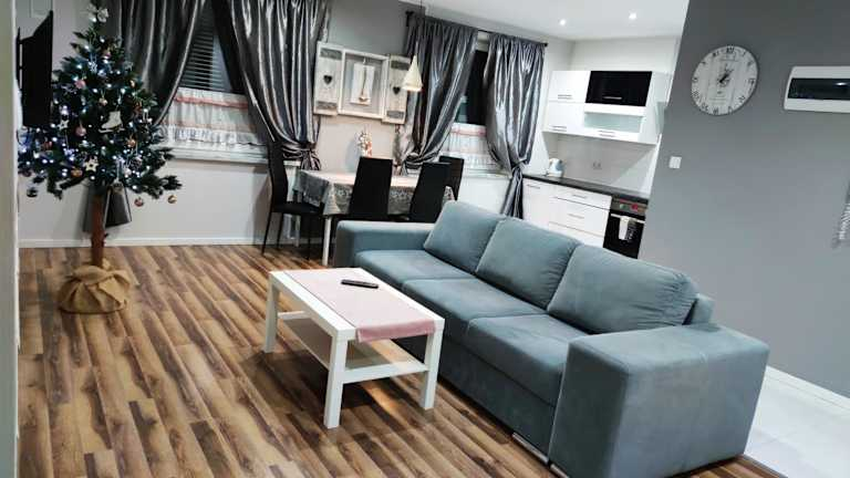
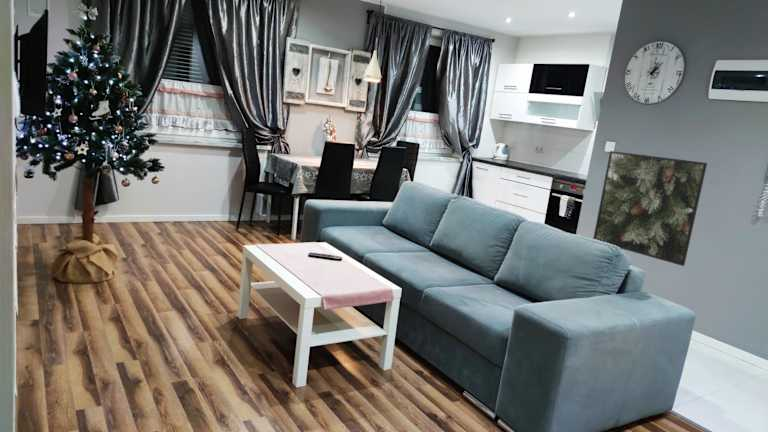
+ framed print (645, 205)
